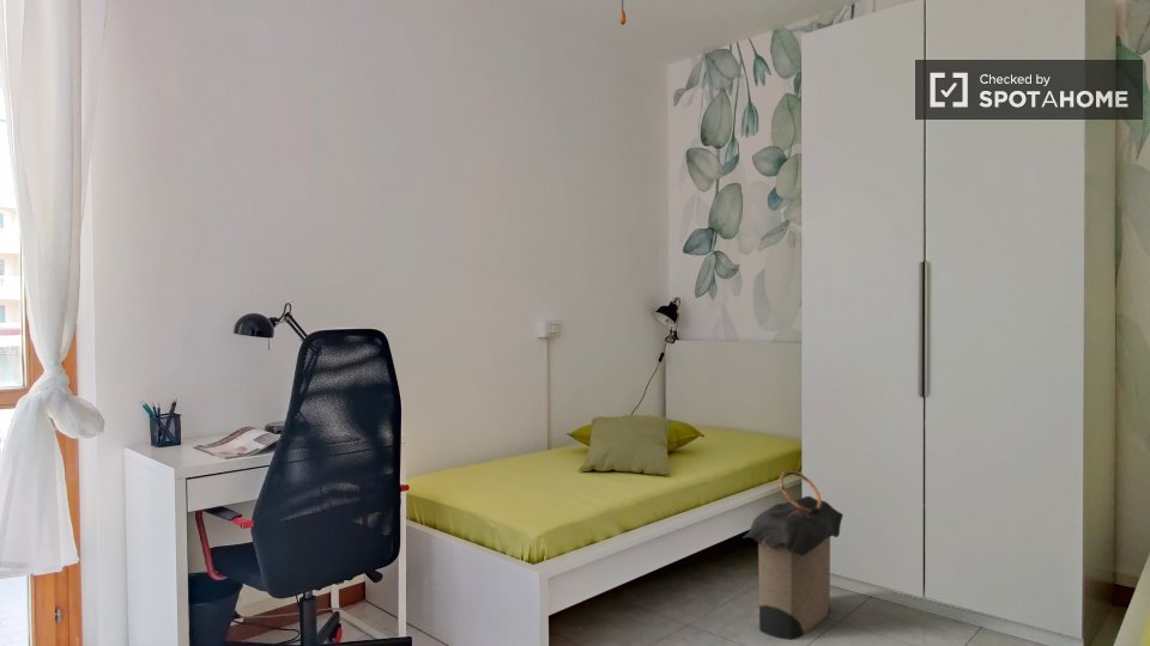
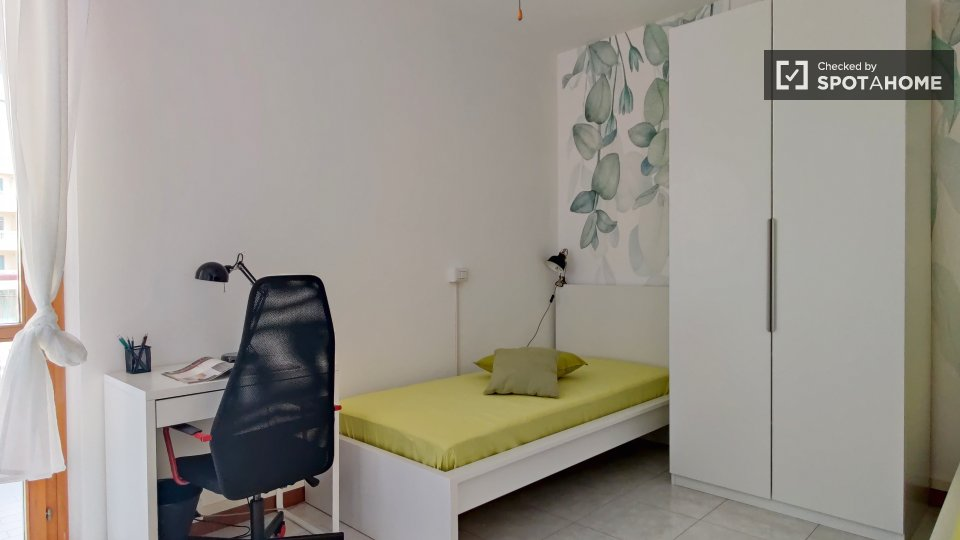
- laundry hamper (797, 548)
